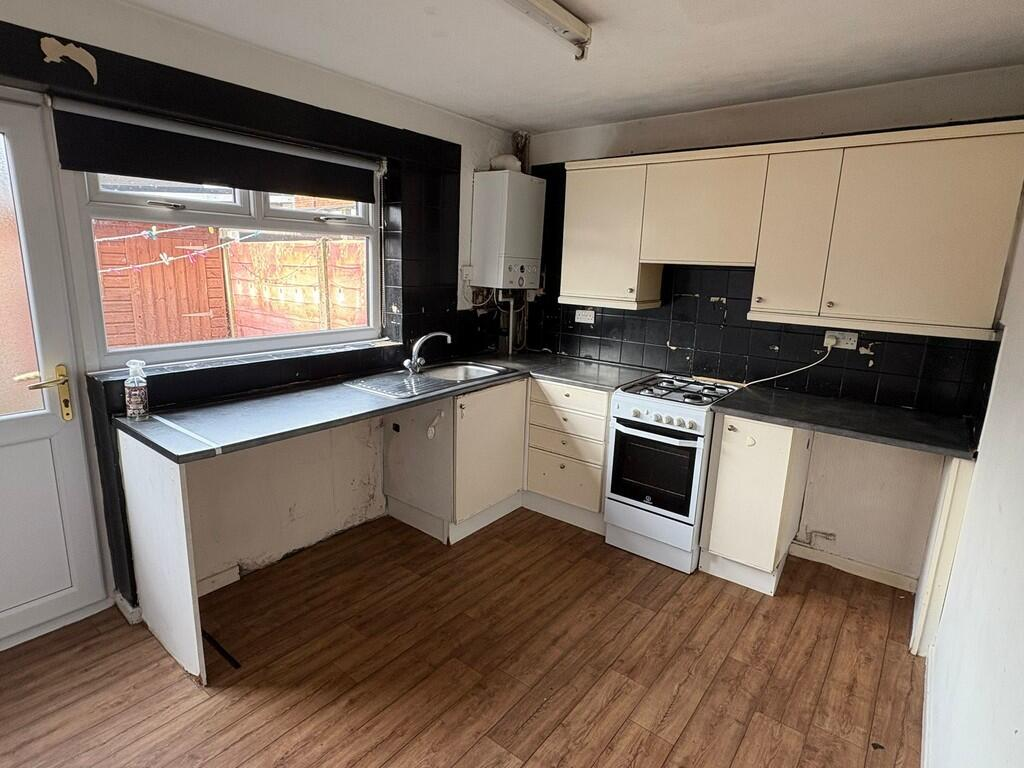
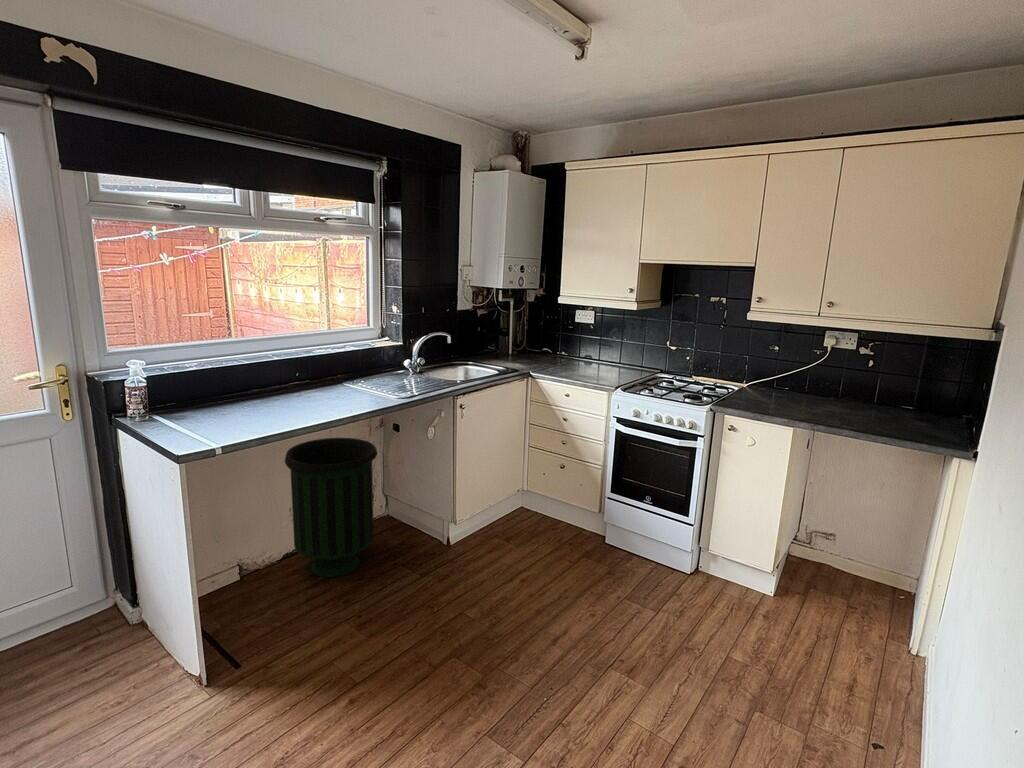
+ trash can (333, 508)
